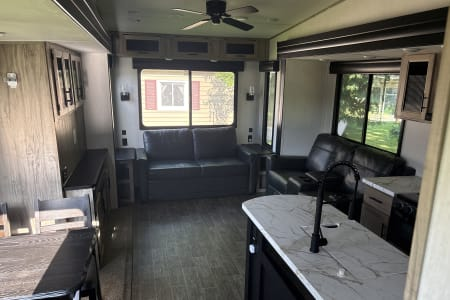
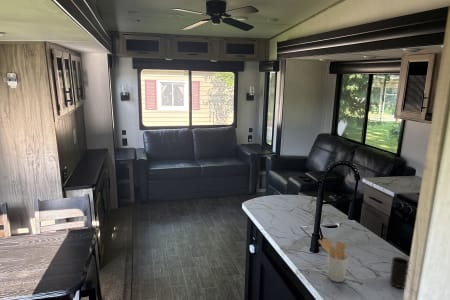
+ utensil holder (332, 258)
+ cup (399, 272)
